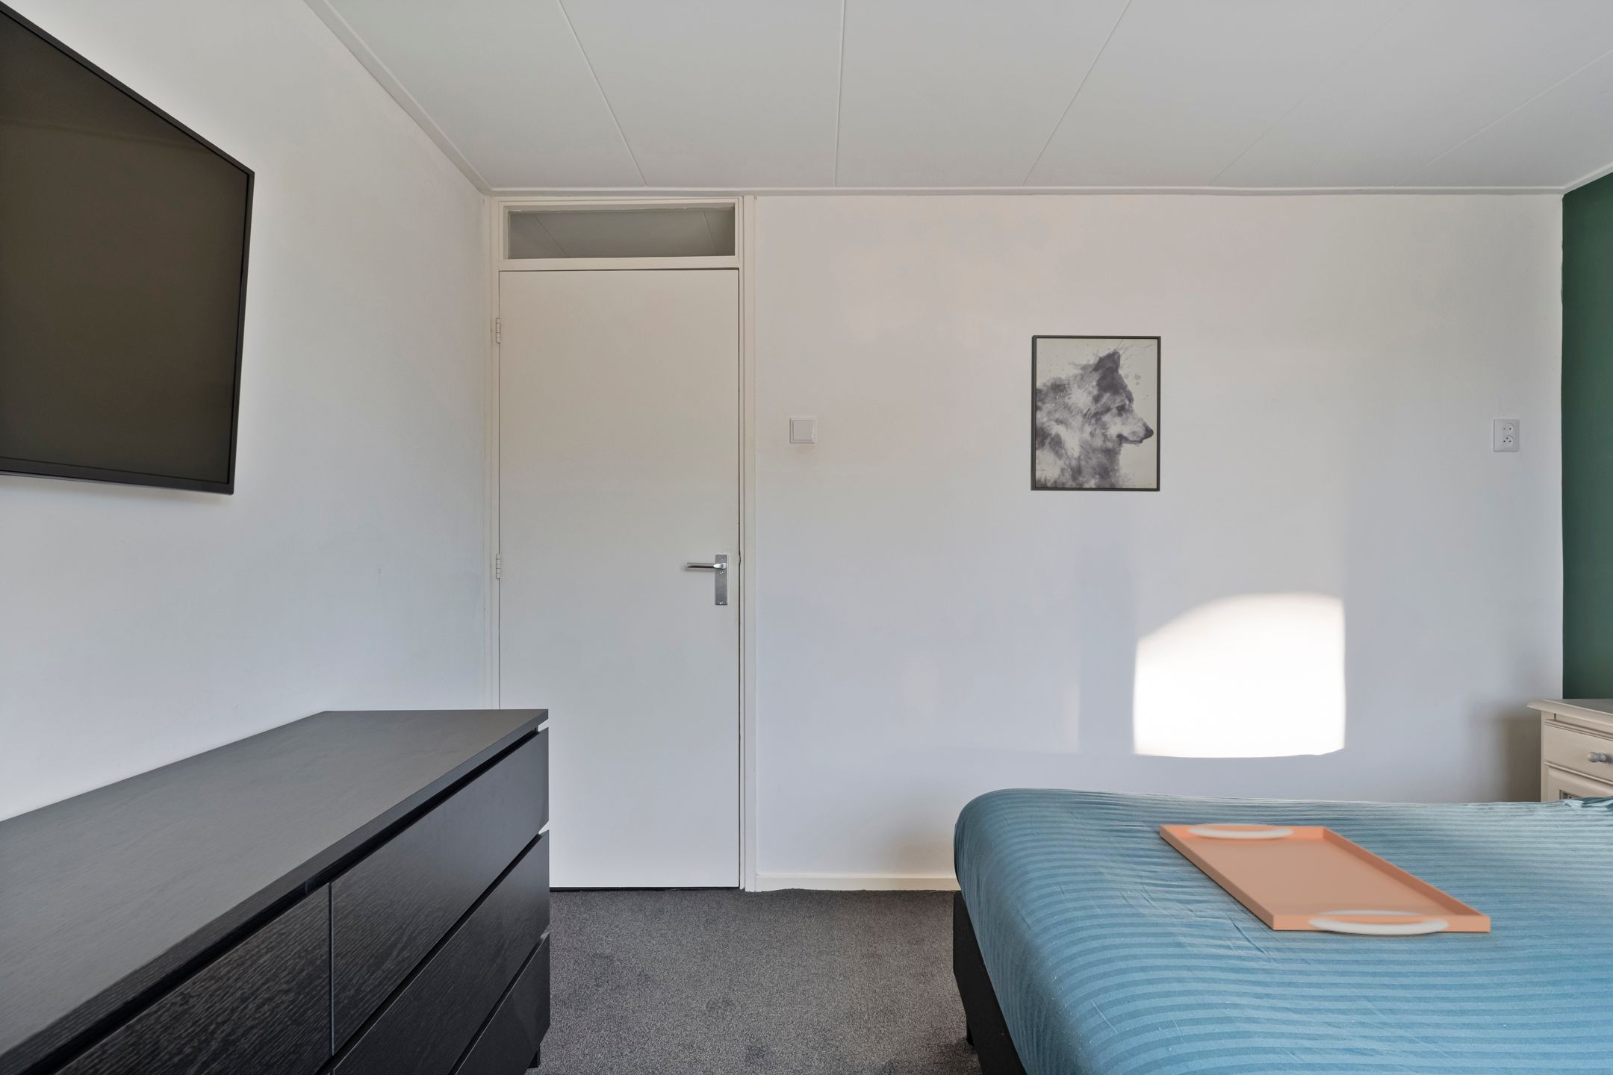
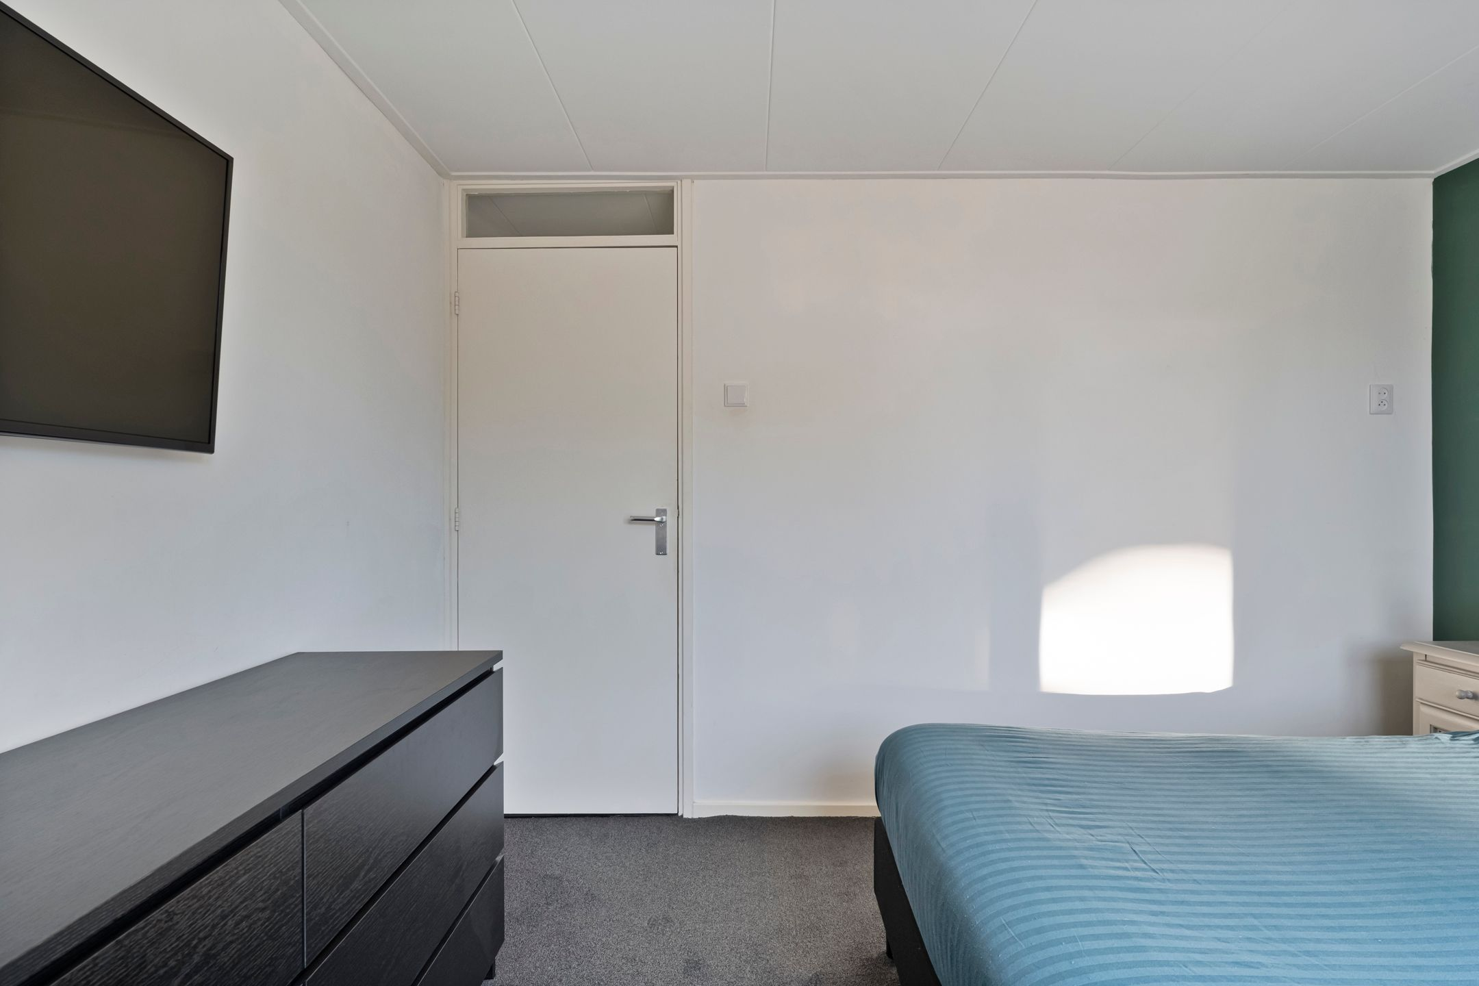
- serving tray (1302, 871)
- wall art (1095, 414)
